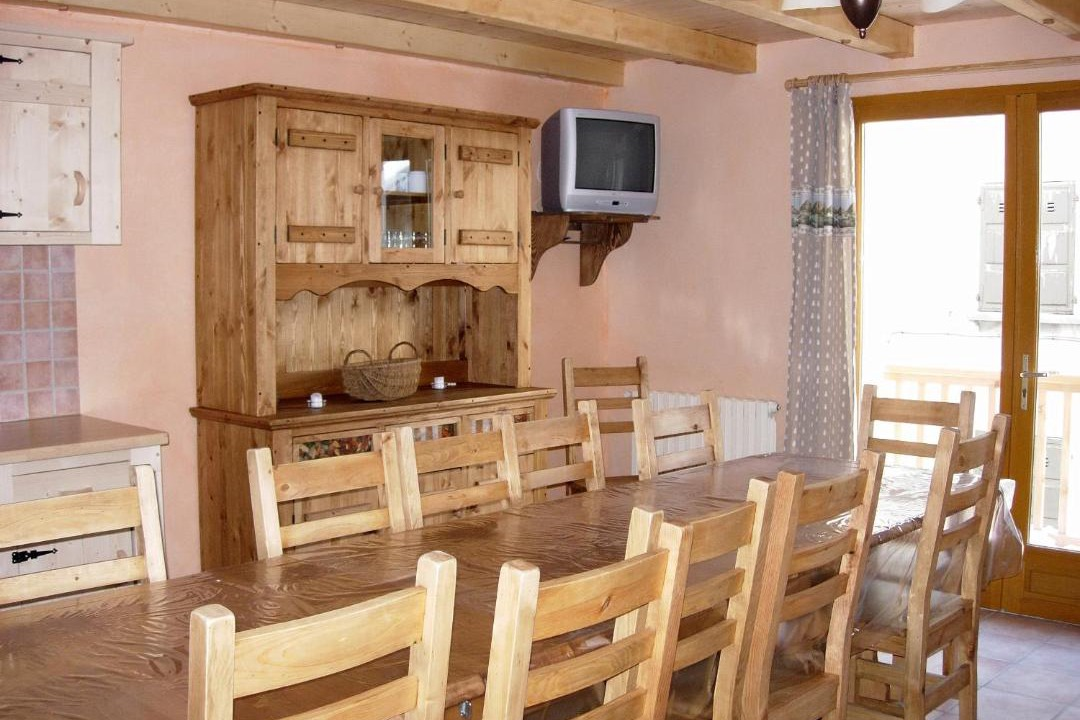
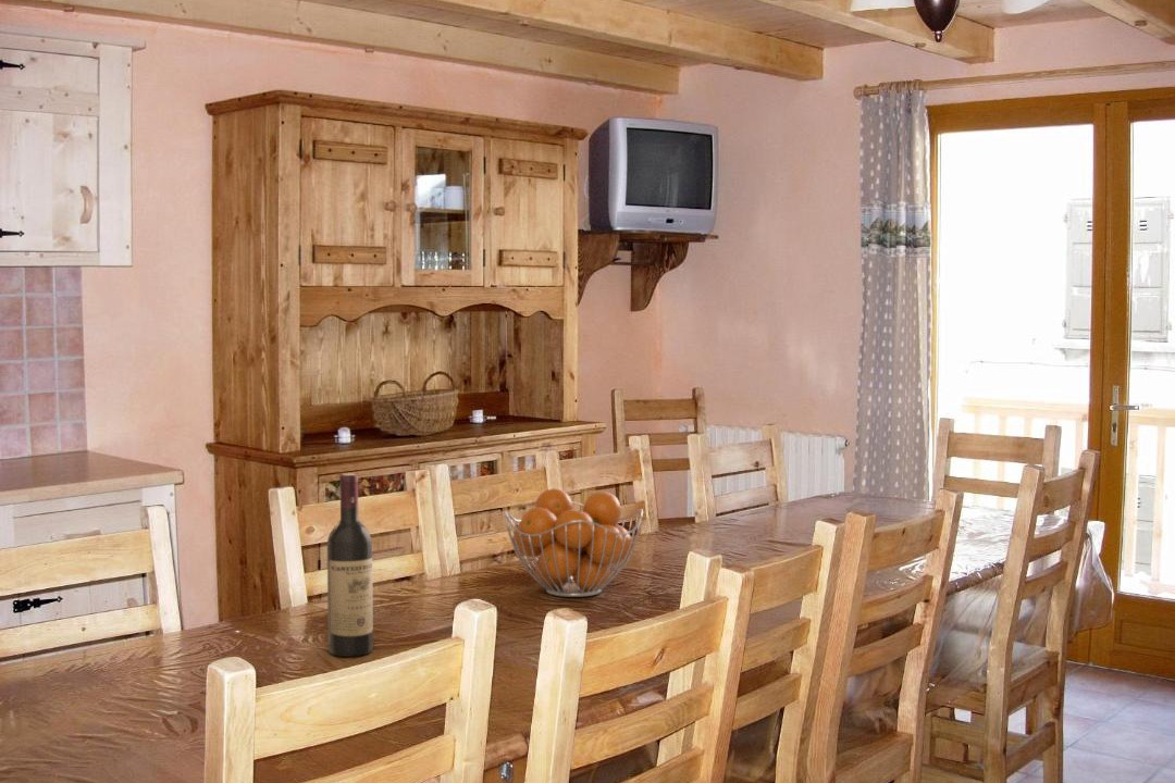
+ wine bottle (349, 562)
+ fruit basket (573, 540)
